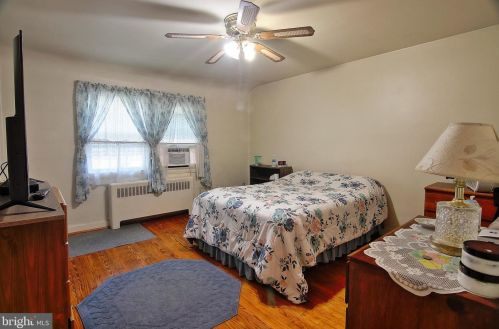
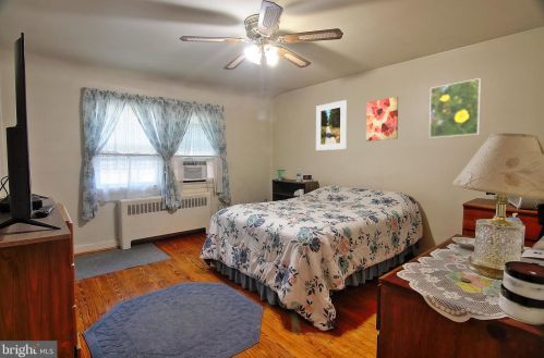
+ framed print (330, 126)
+ wall art (380, 120)
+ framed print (454, 110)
